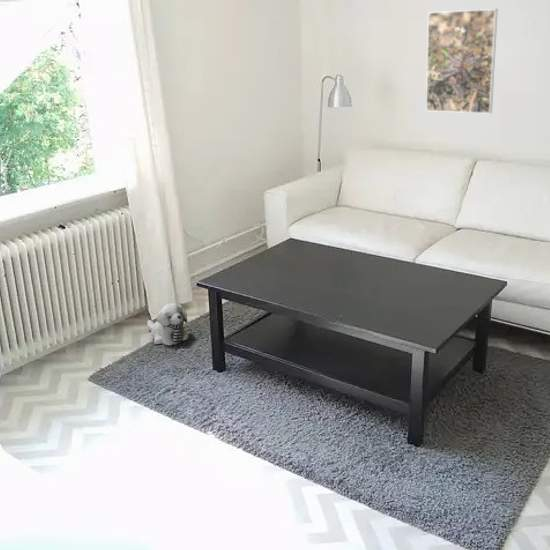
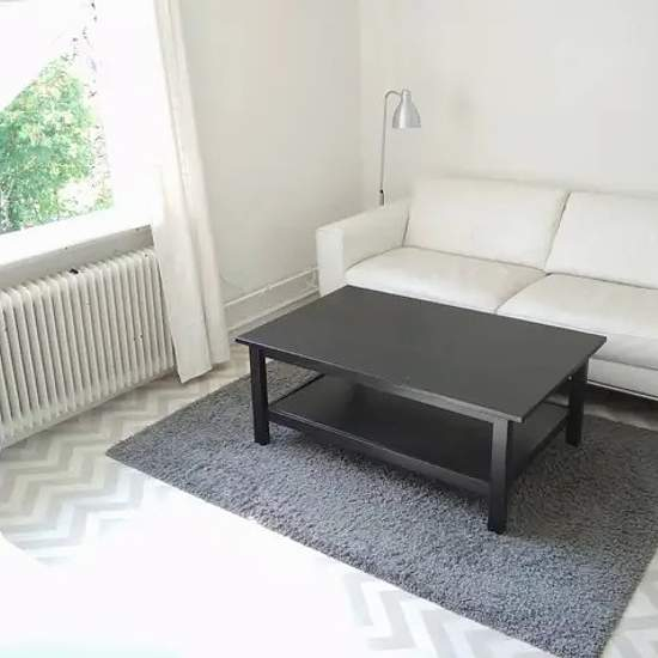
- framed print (459, 62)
- plush toy (166, 317)
